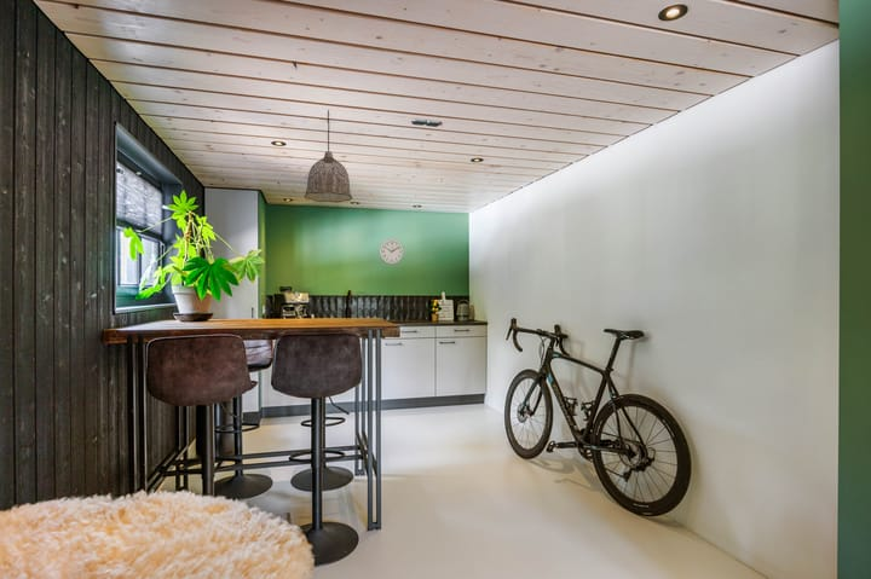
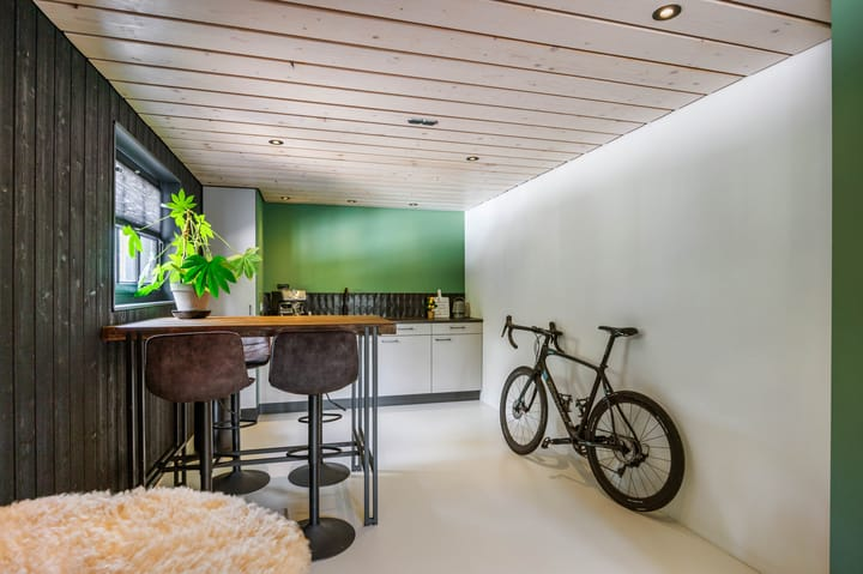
- pendant lamp (328, 154)
- wall clock (391, 251)
